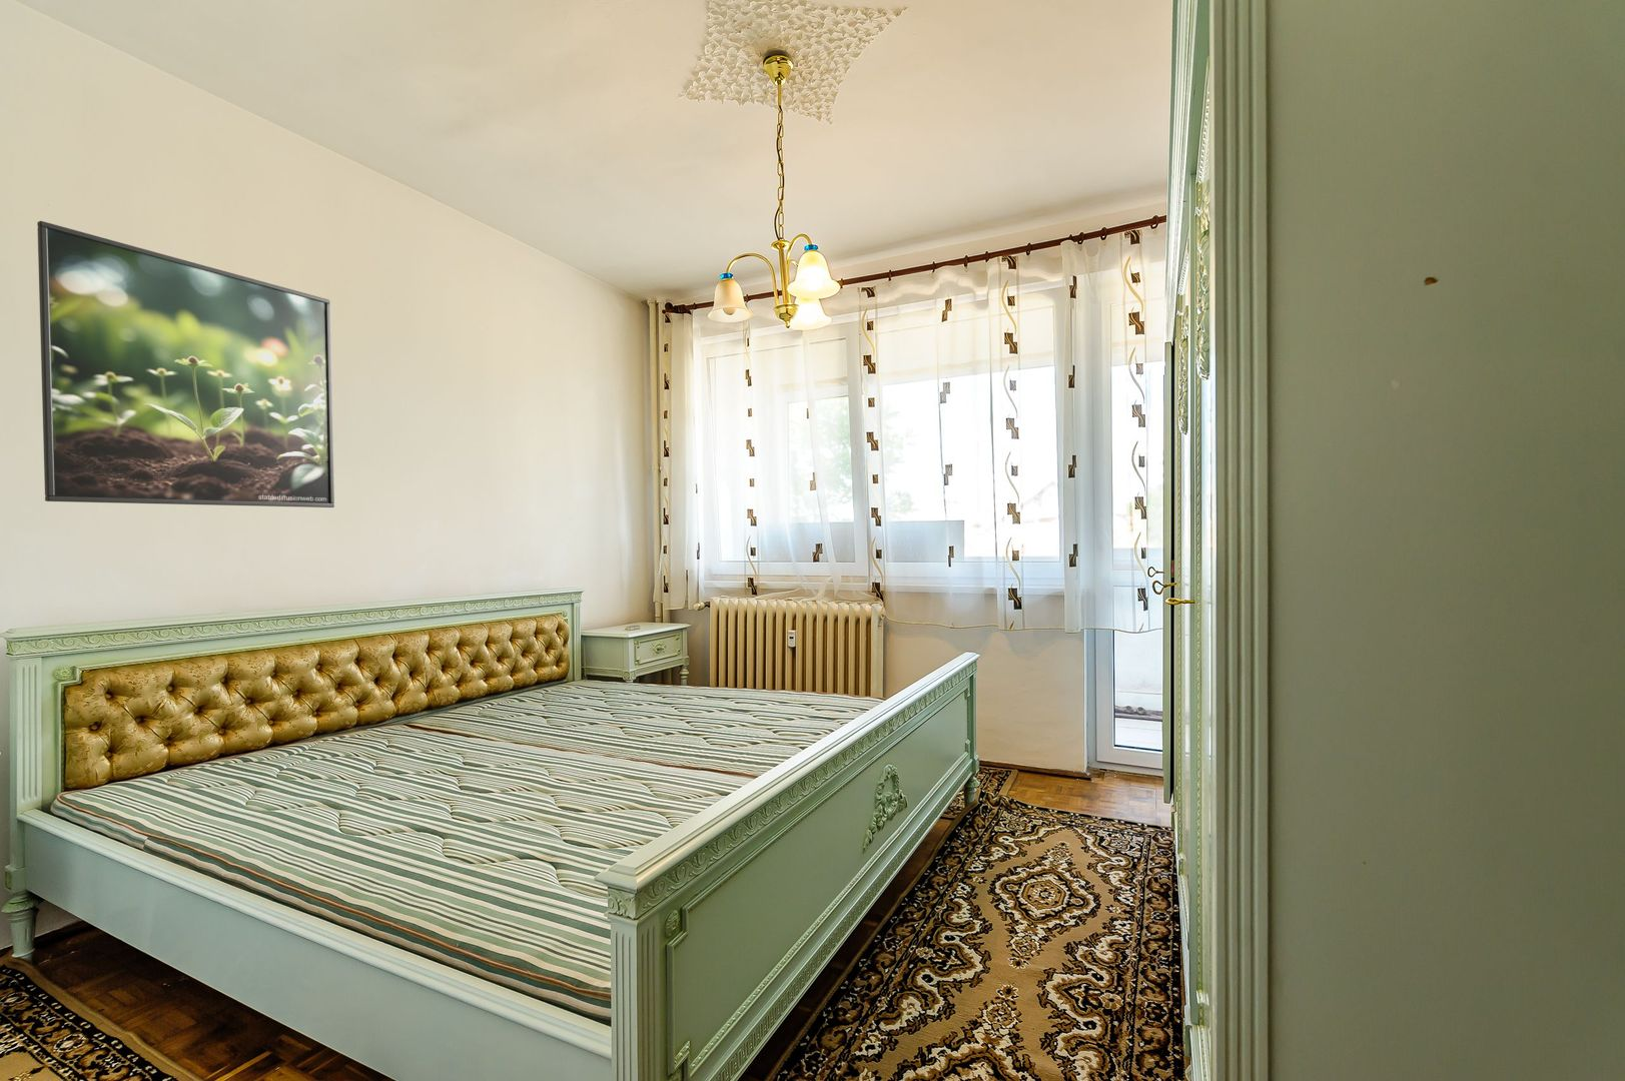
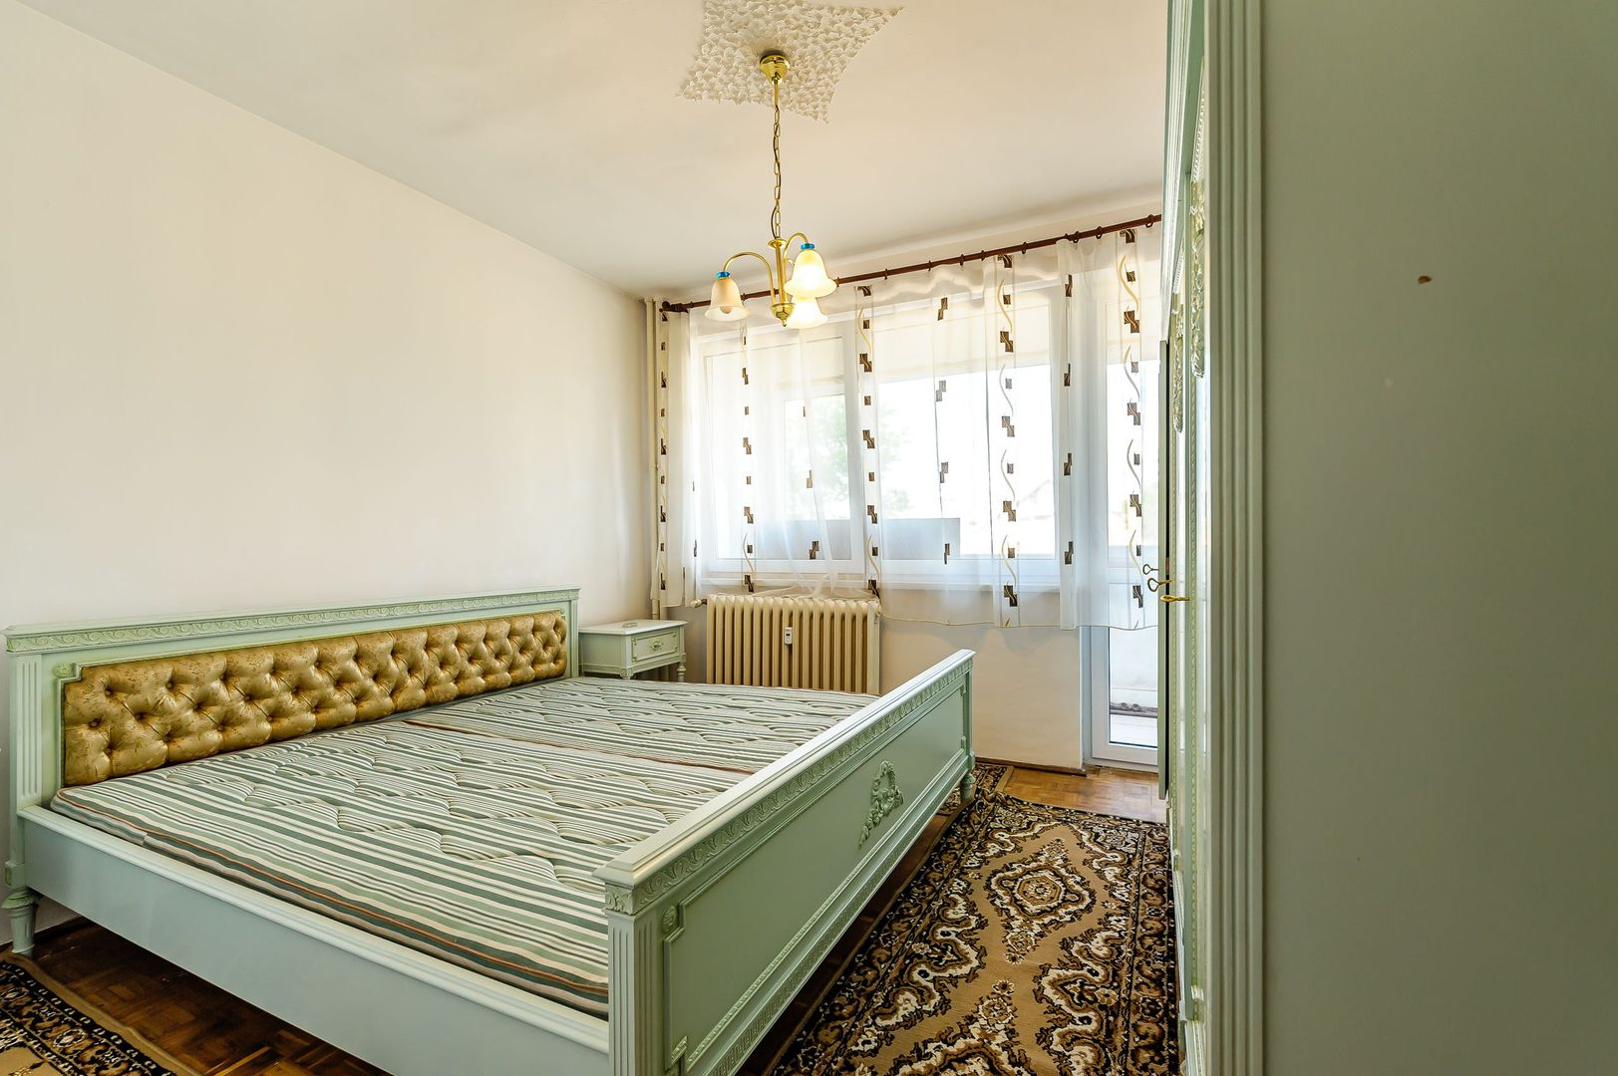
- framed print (207, 385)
